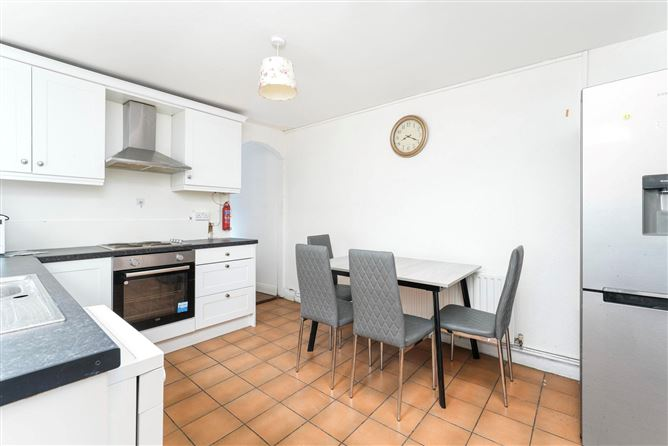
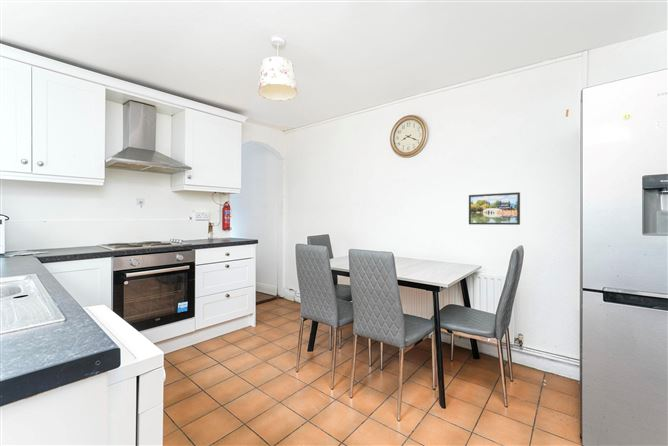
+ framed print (493, 209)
